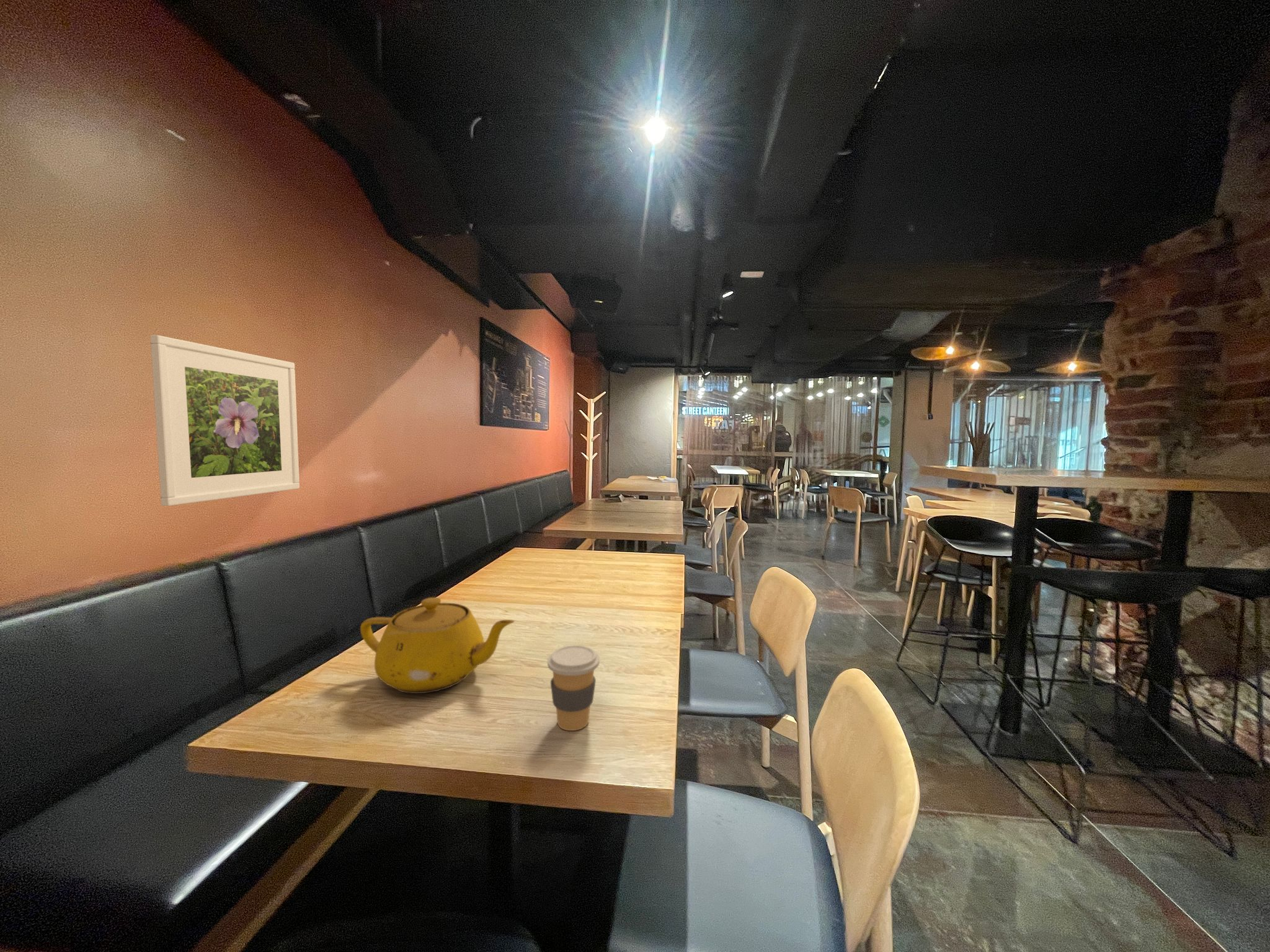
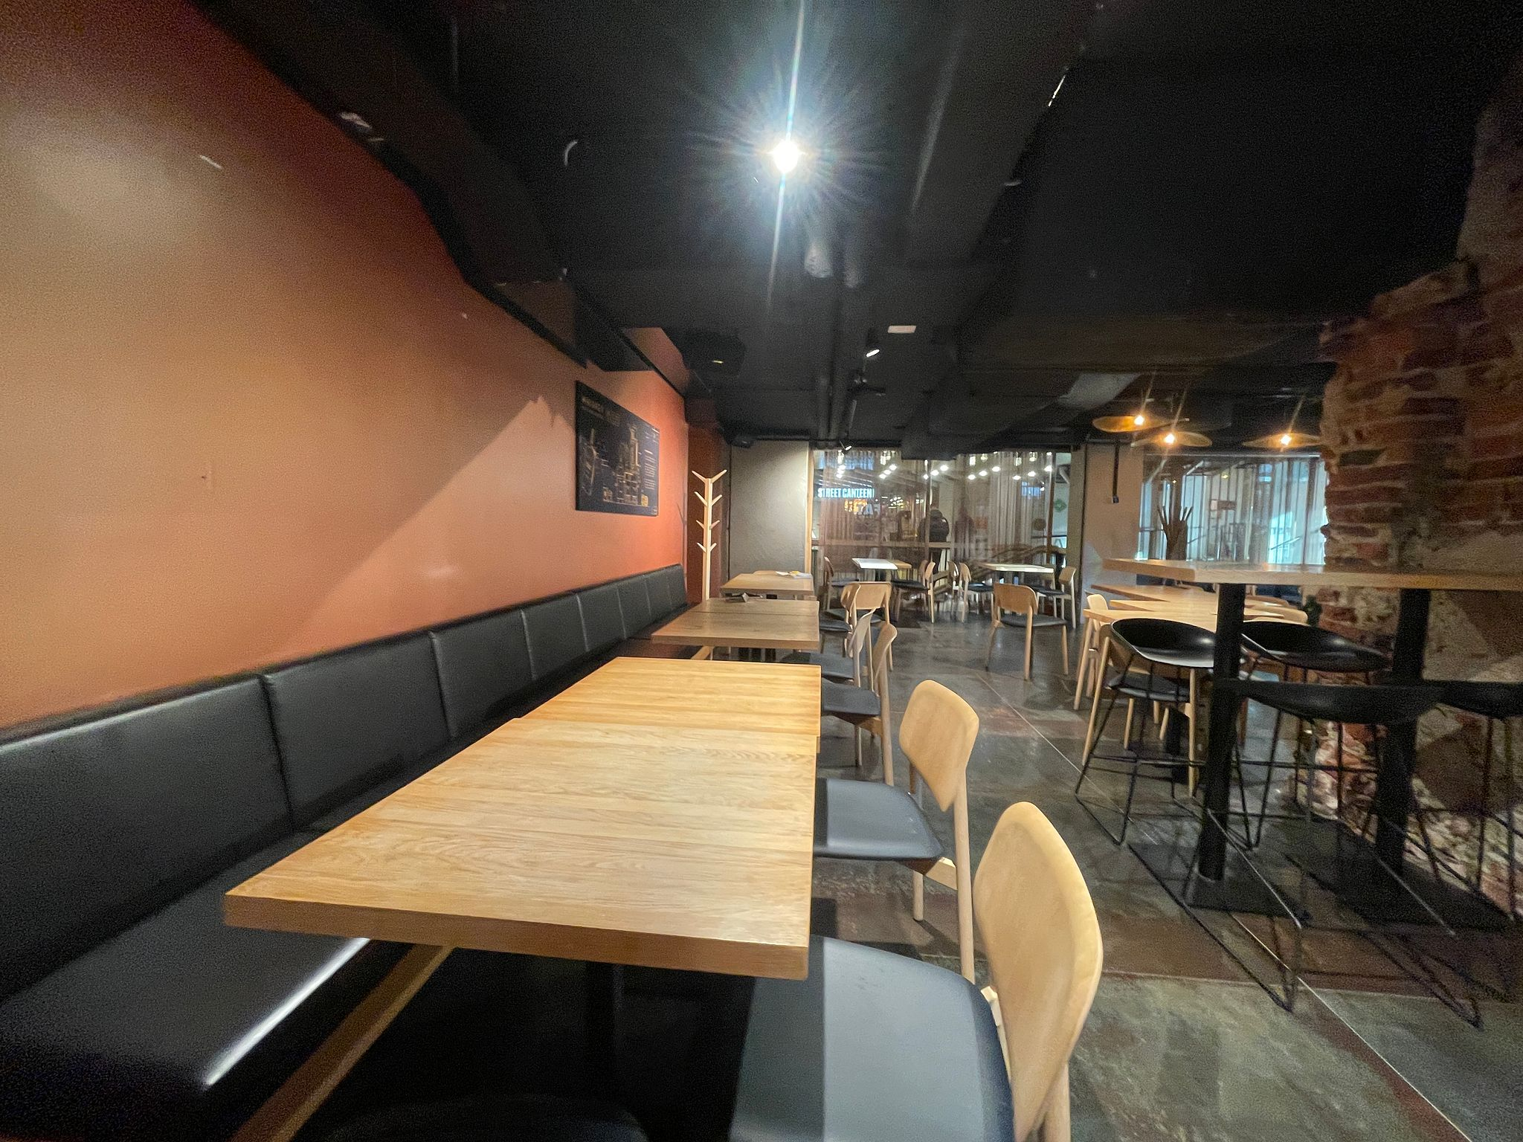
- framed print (237, 424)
- teapot (437, 638)
- coffee cup (573, 688)
